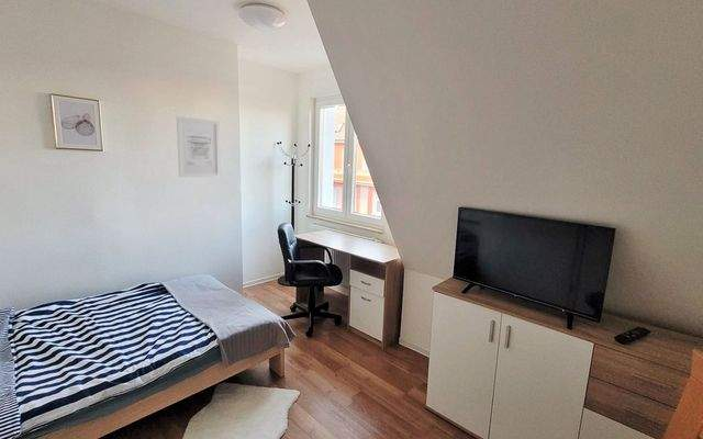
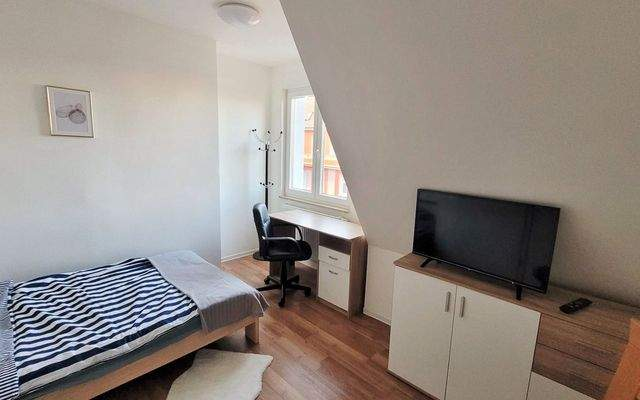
- wall art (199, 148)
